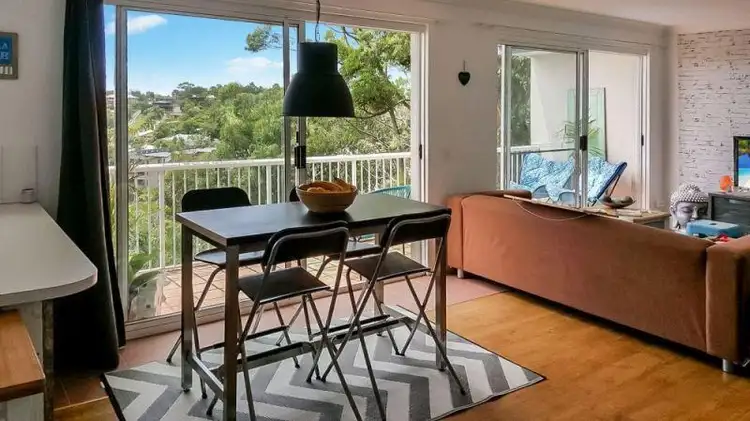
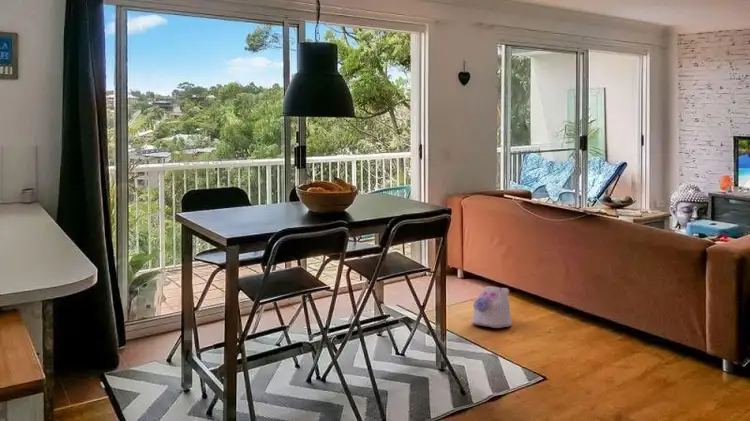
+ plush toy (491, 306)
